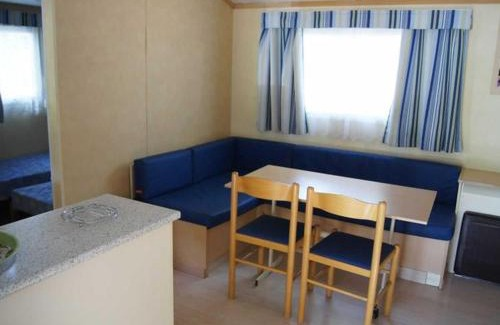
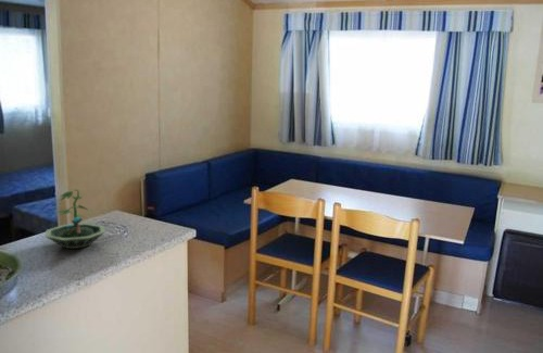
+ terrarium (75, 200)
